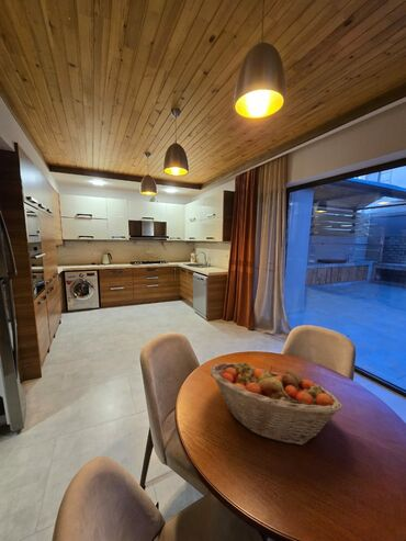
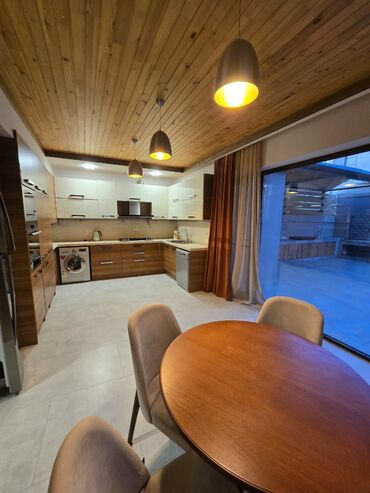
- fruit basket (268, 392)
